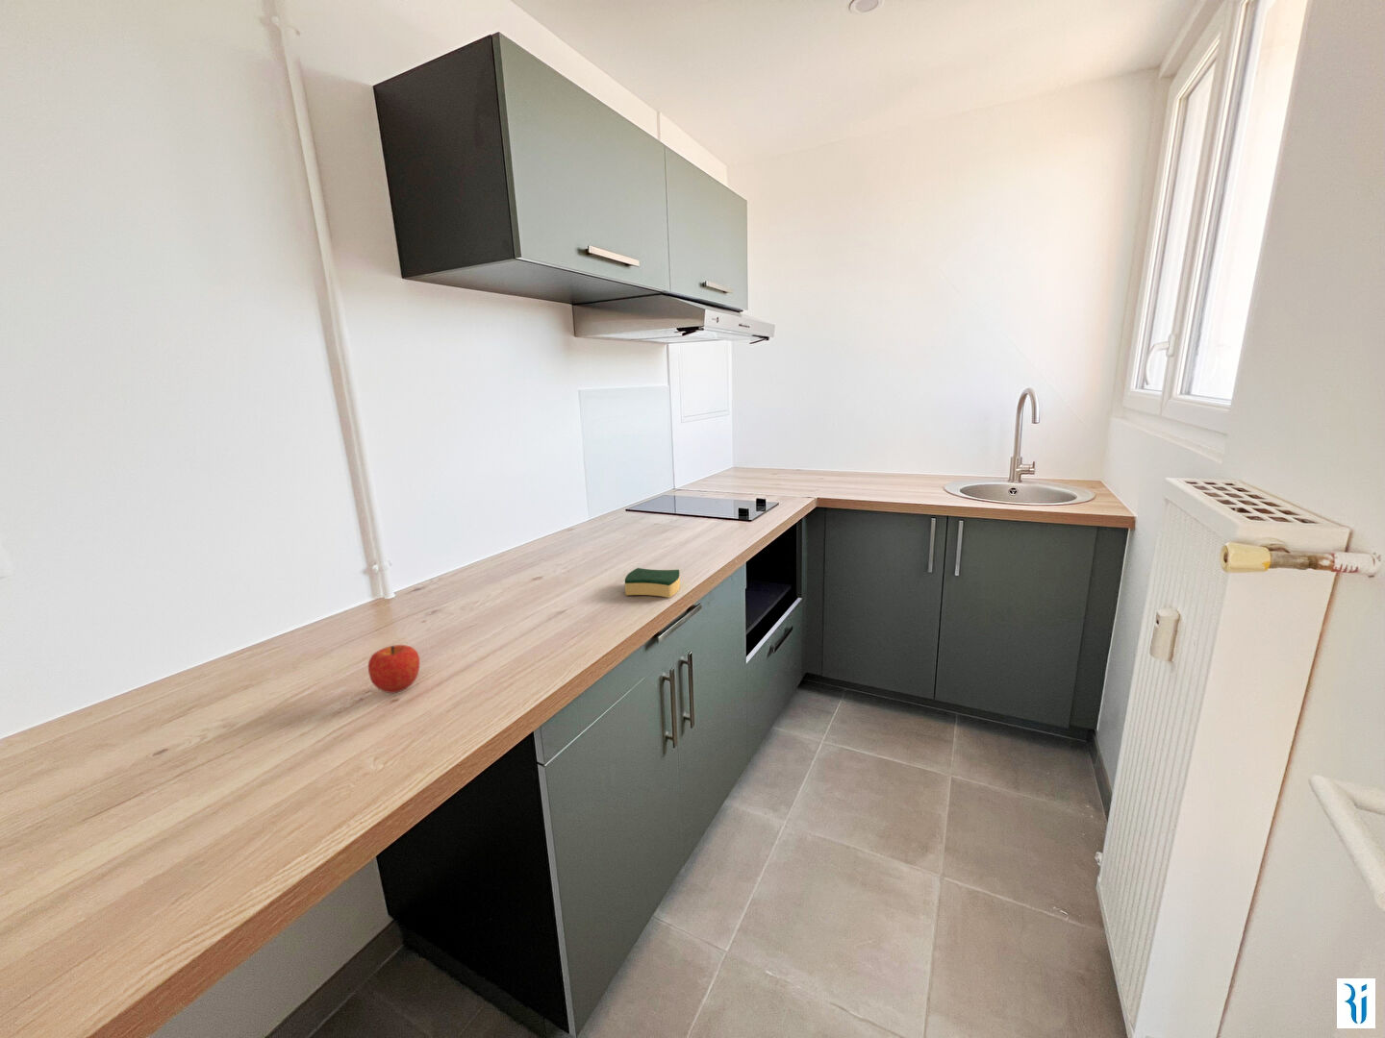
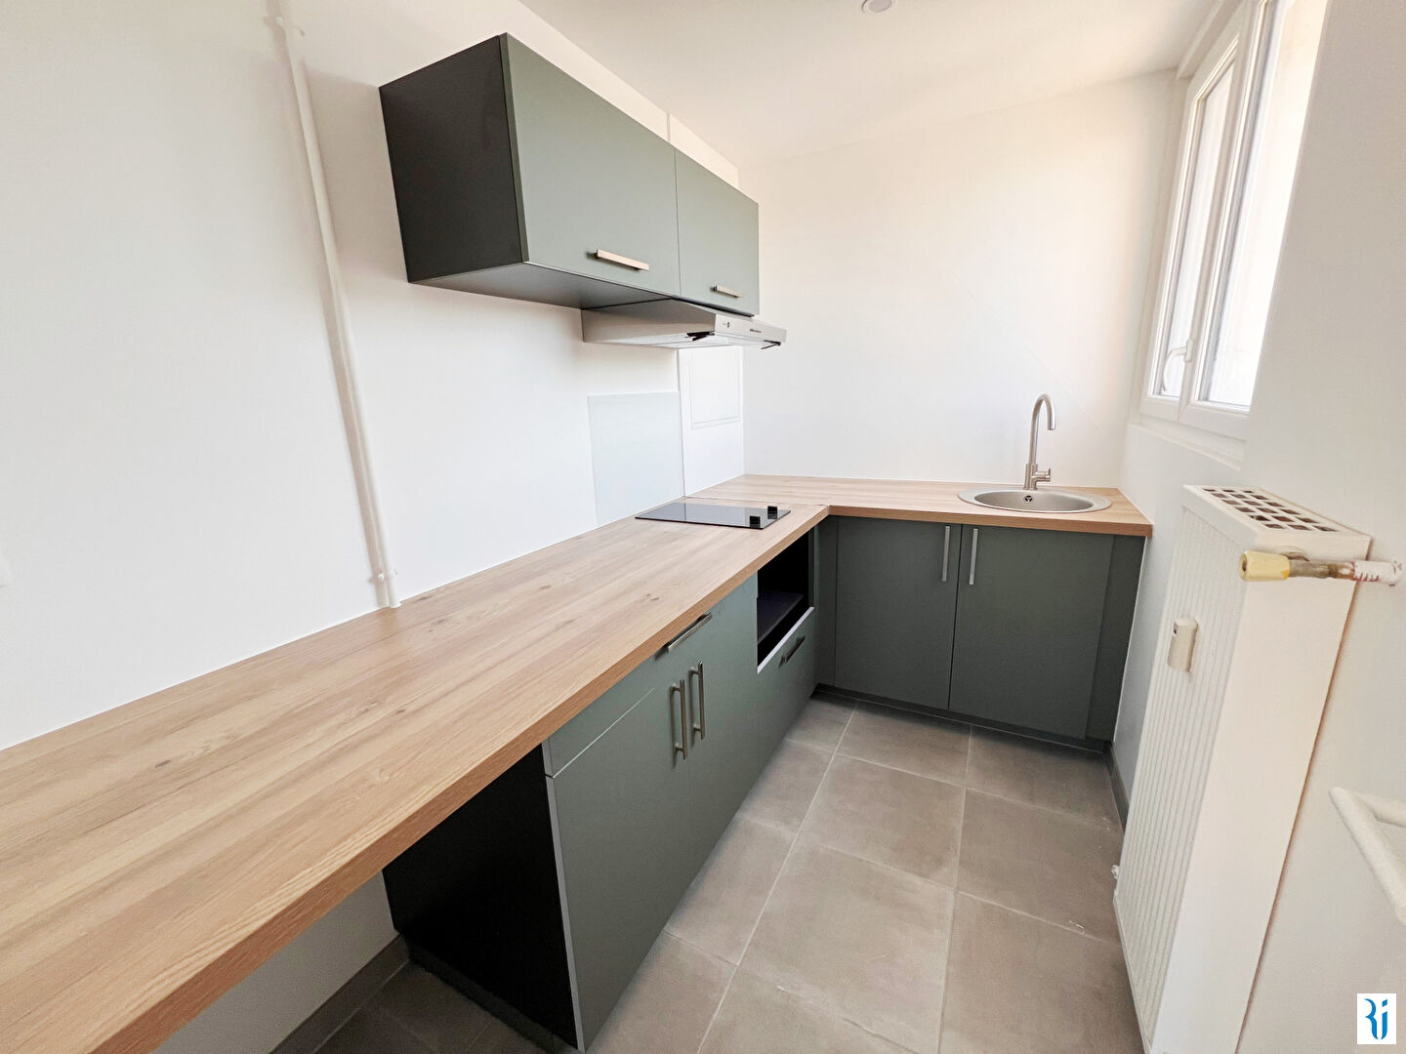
- fruit (395, 667)
- sponge (653, 581)
